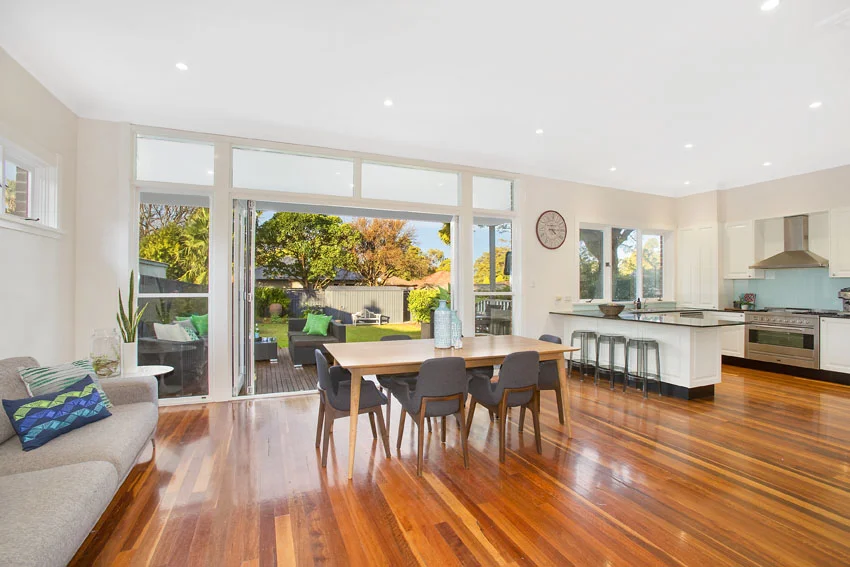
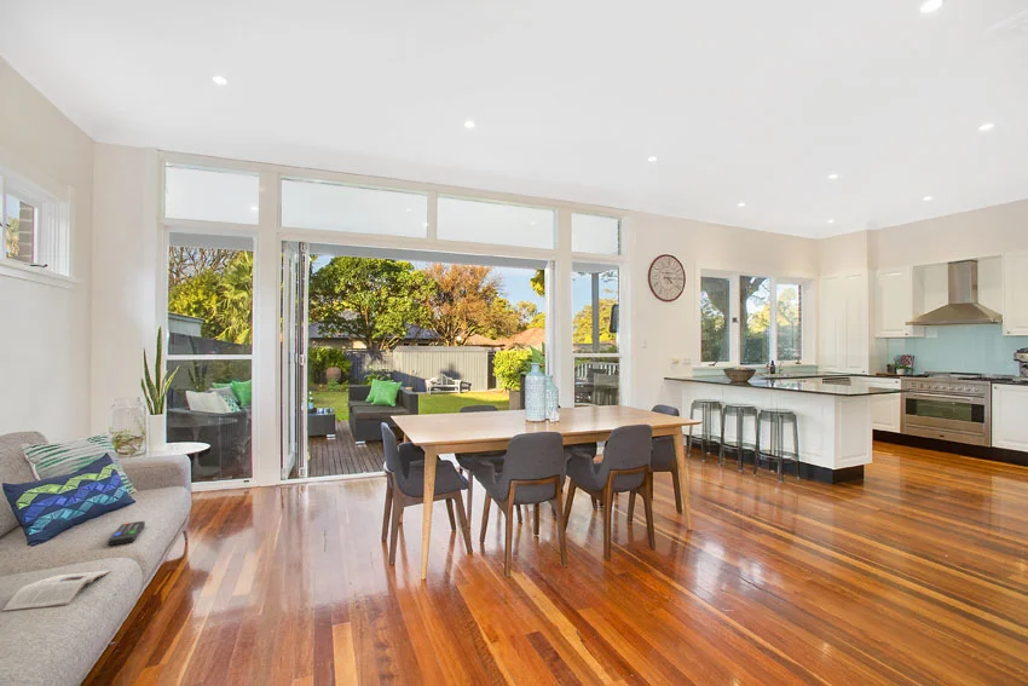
+ remote control (127, 531)
+ magazine (60, 584)
